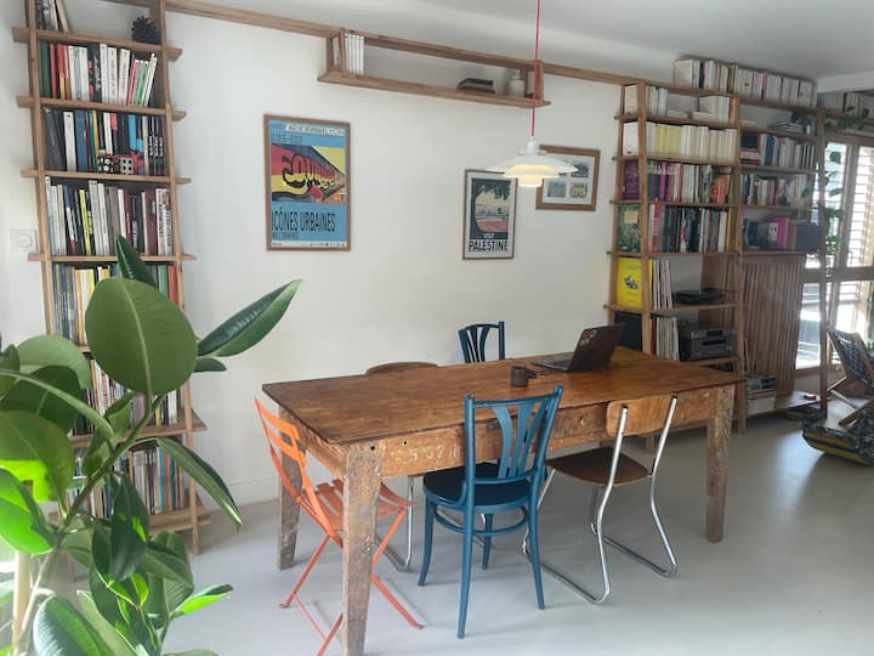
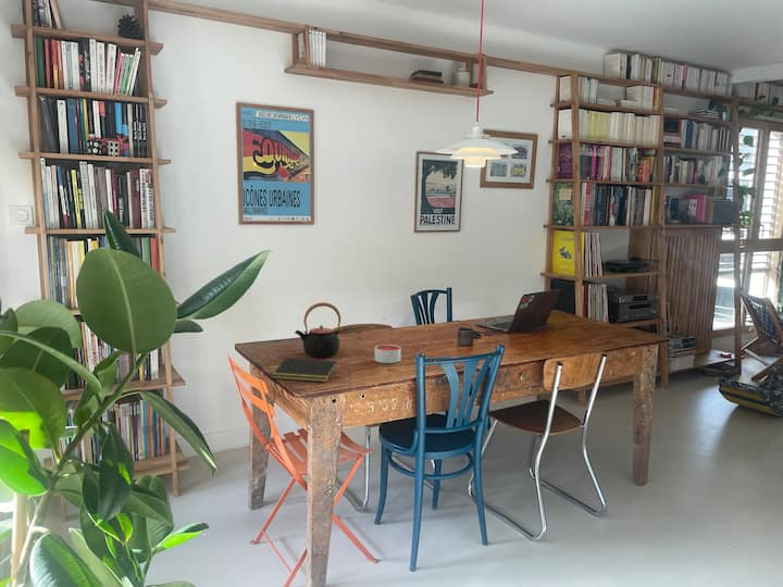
+ notepad (304, 370)
+ candle (387, 352)
+ teapot (318, 328)
